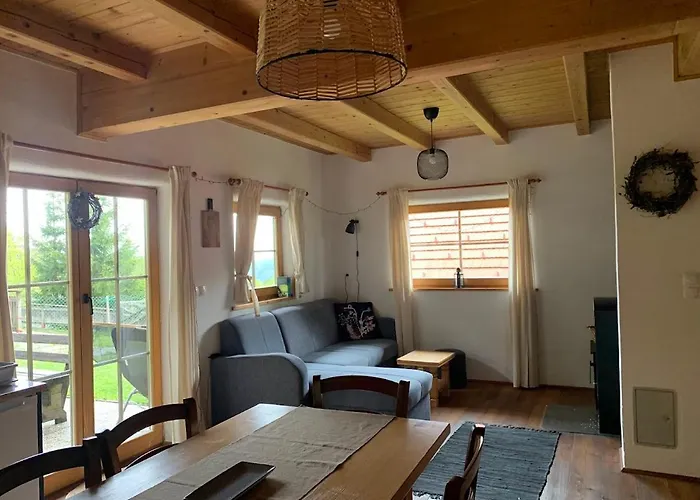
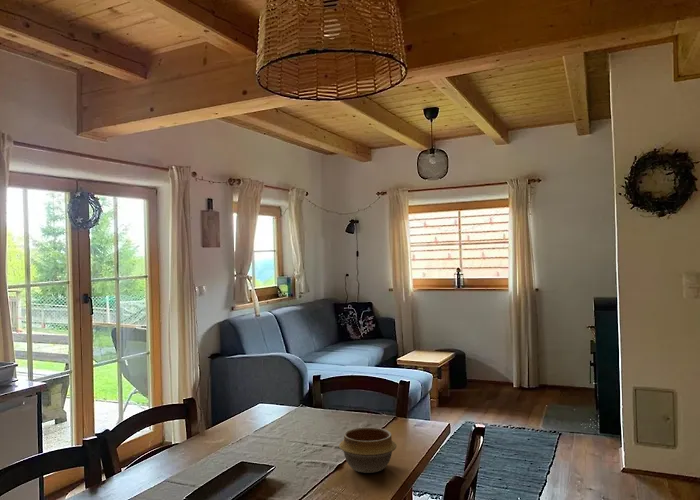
+ bowl (367, 450)
